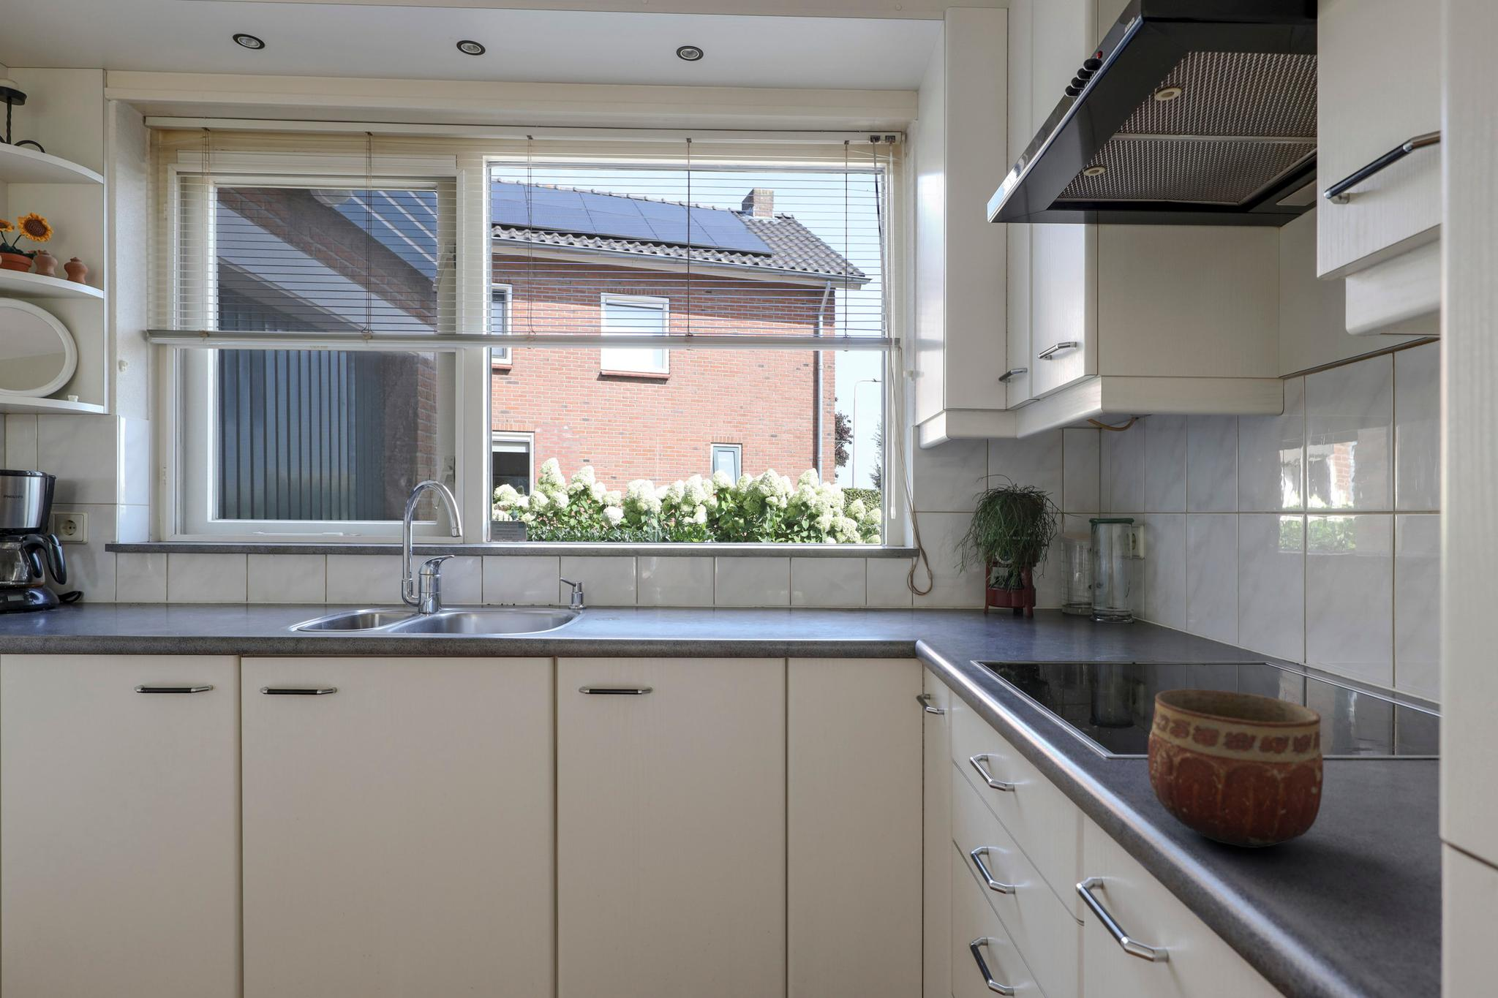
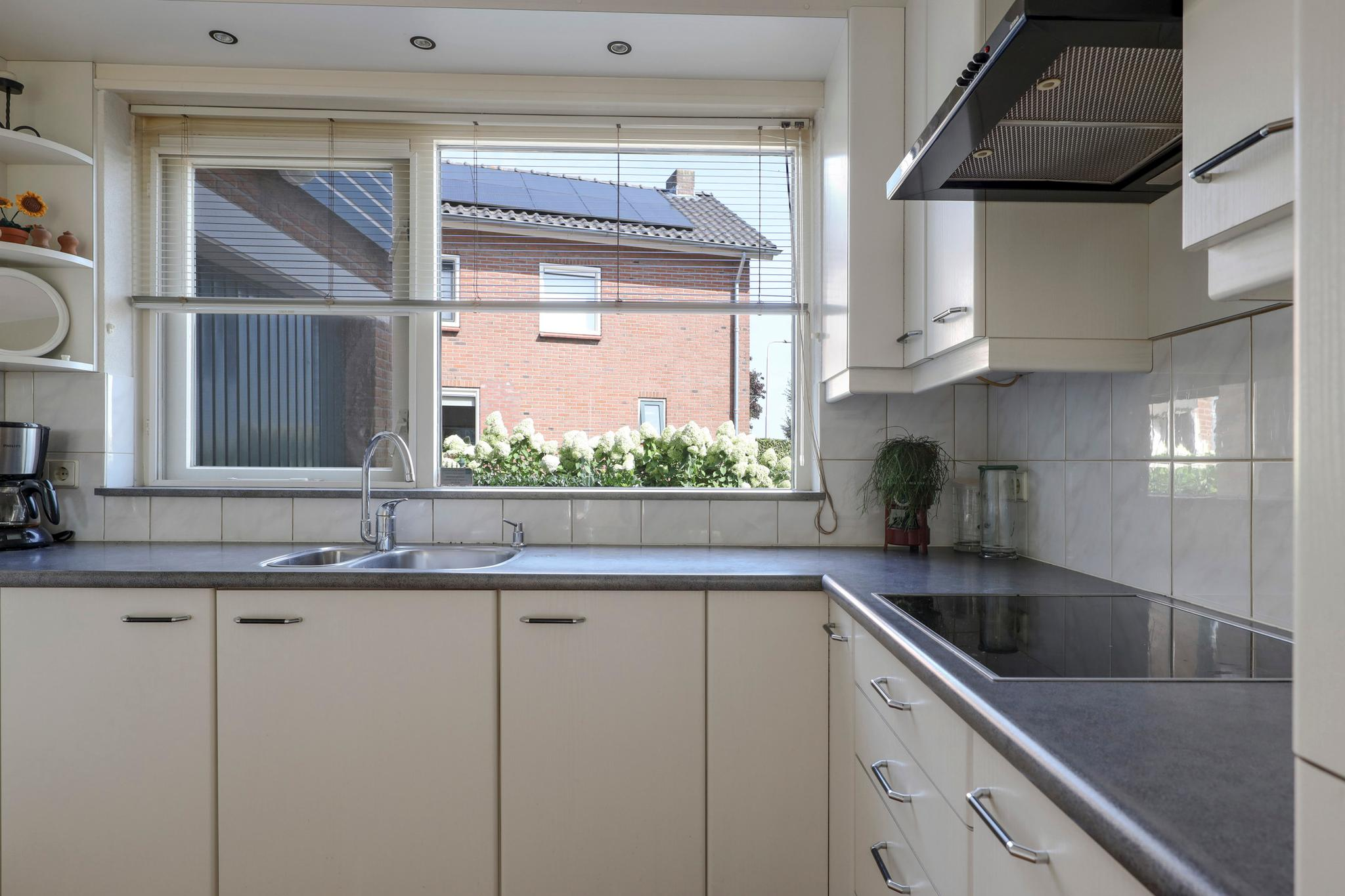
- bowl (1232, 769)
